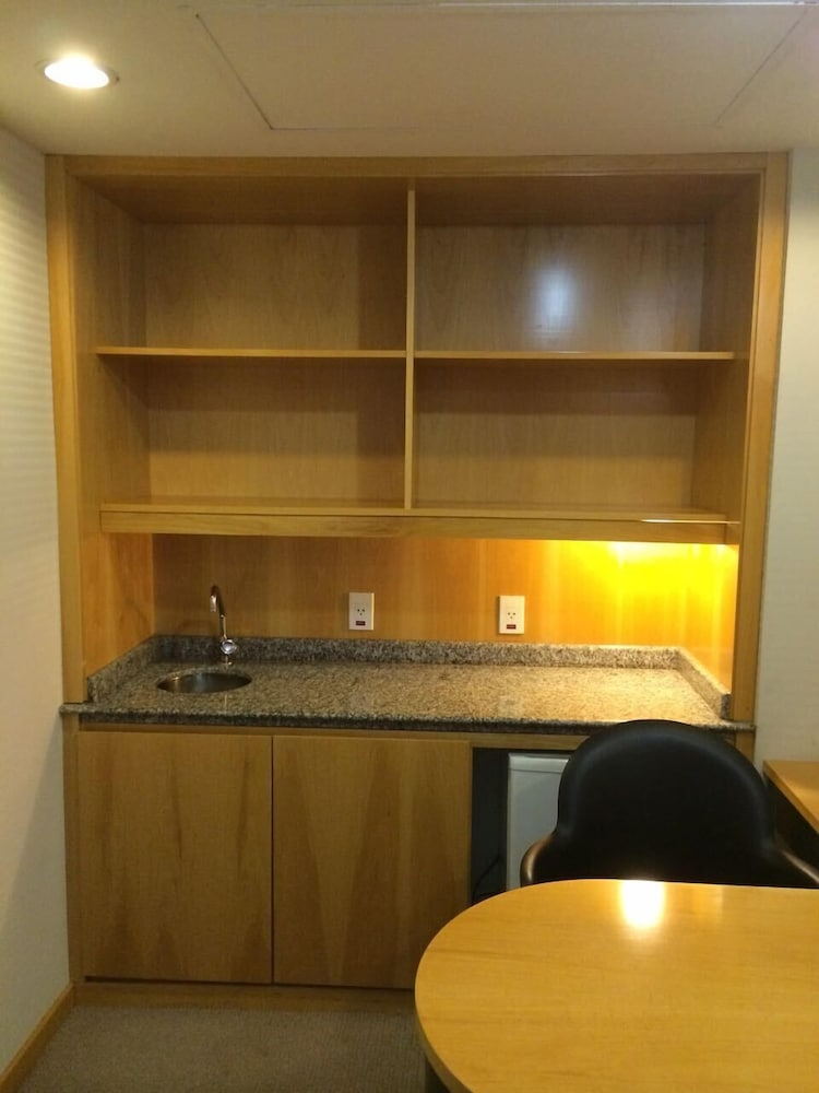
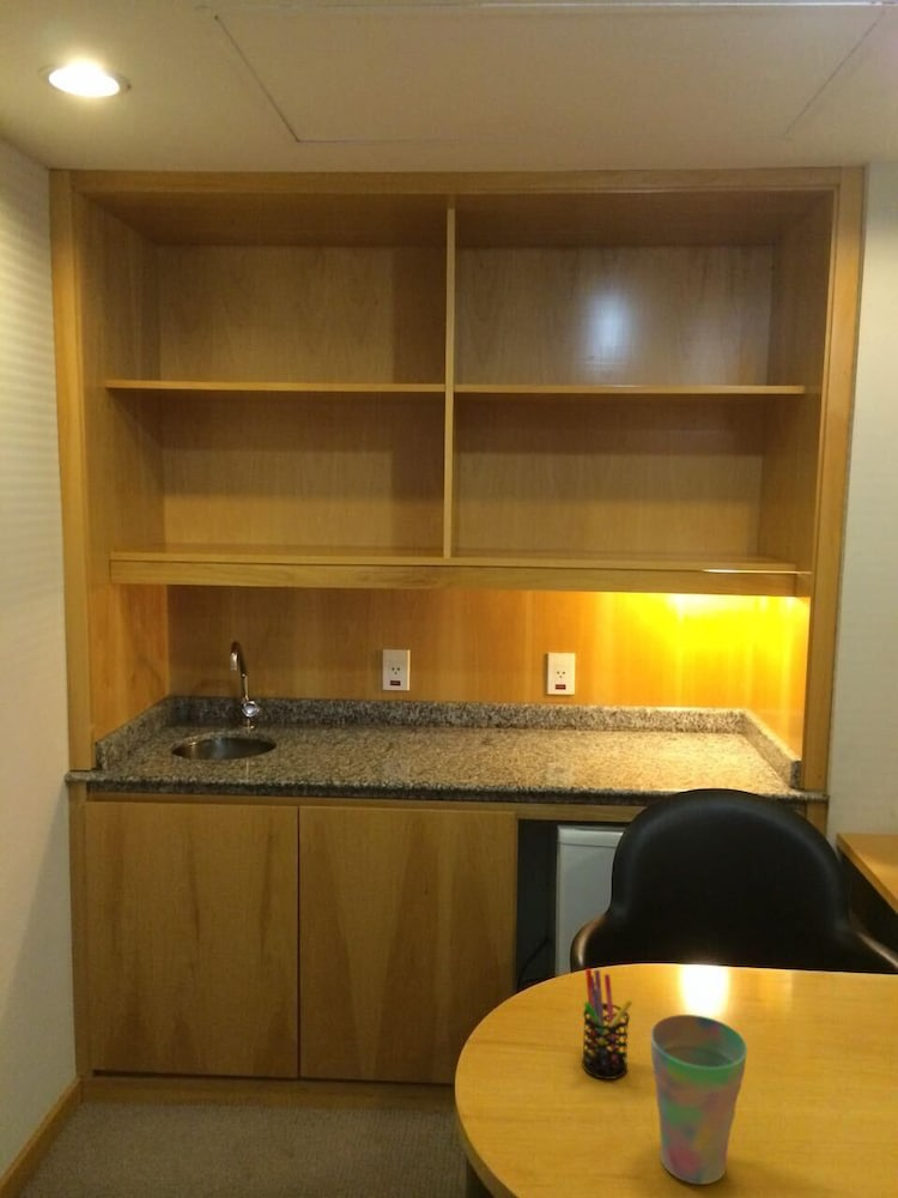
+ cup (694, 1101)
+ pen holder (600, 1022)
